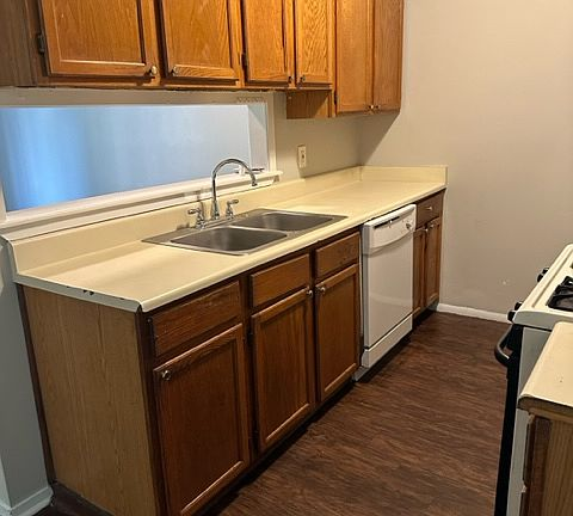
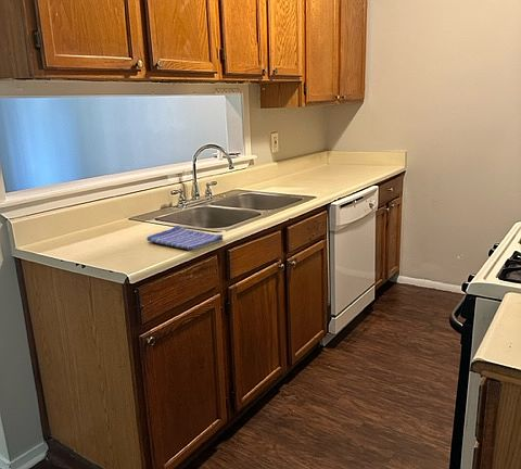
+ dish towel (185, 237)
